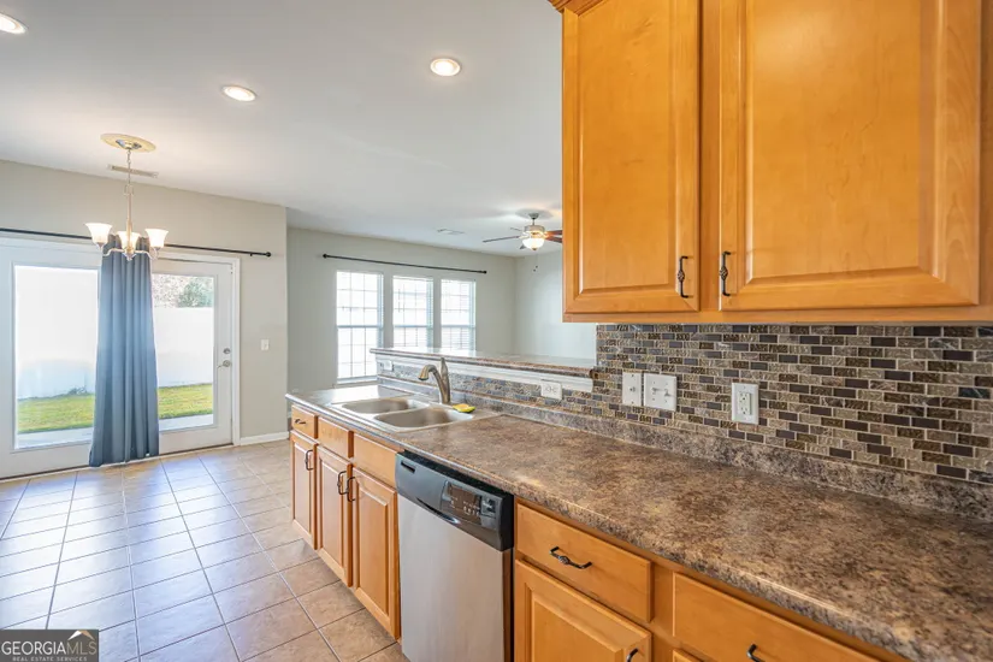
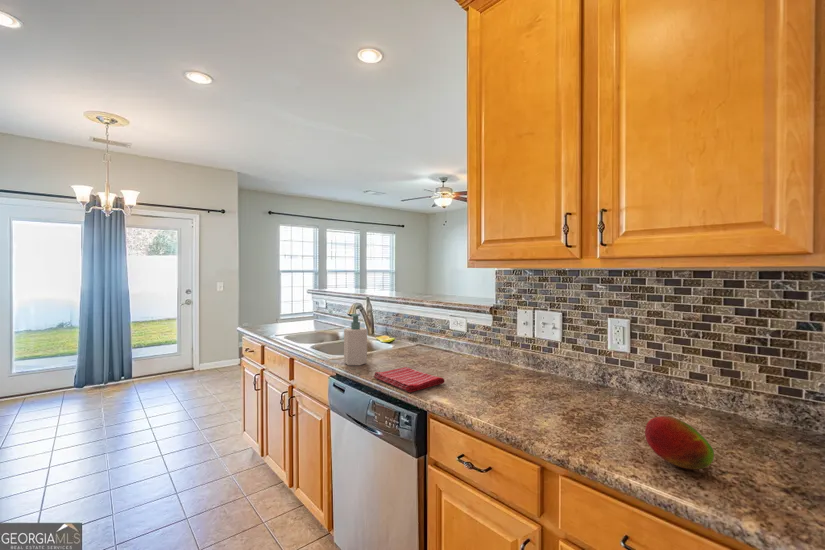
+ fruit (677, 442)
+ soap bottle (355, 338)
+ dish towel (408, 377)
